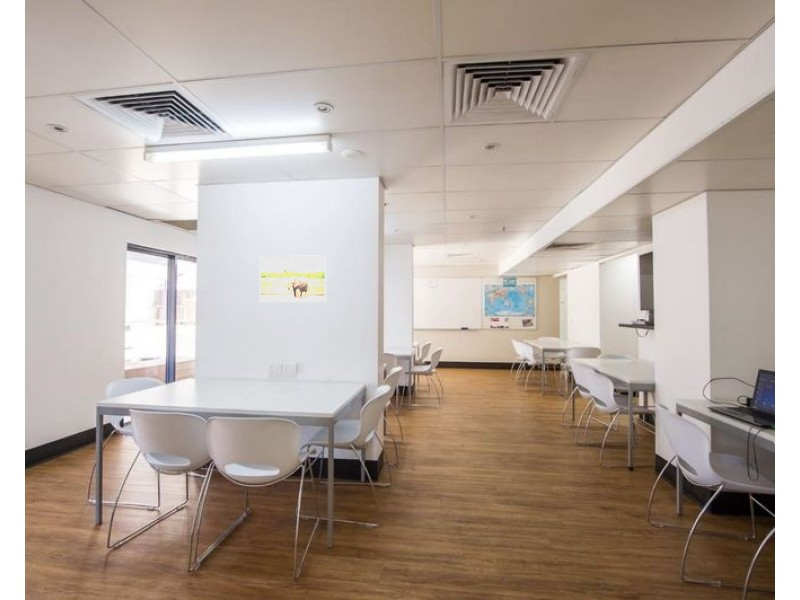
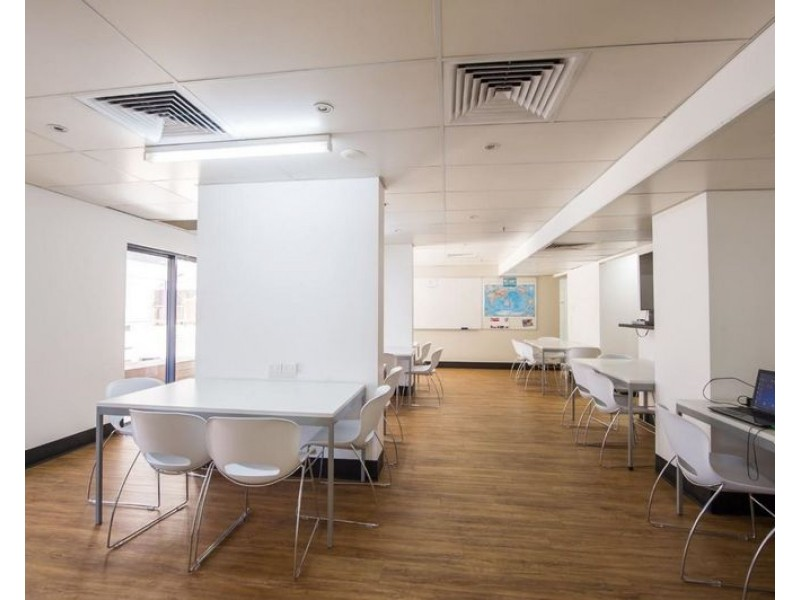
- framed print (292, 279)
